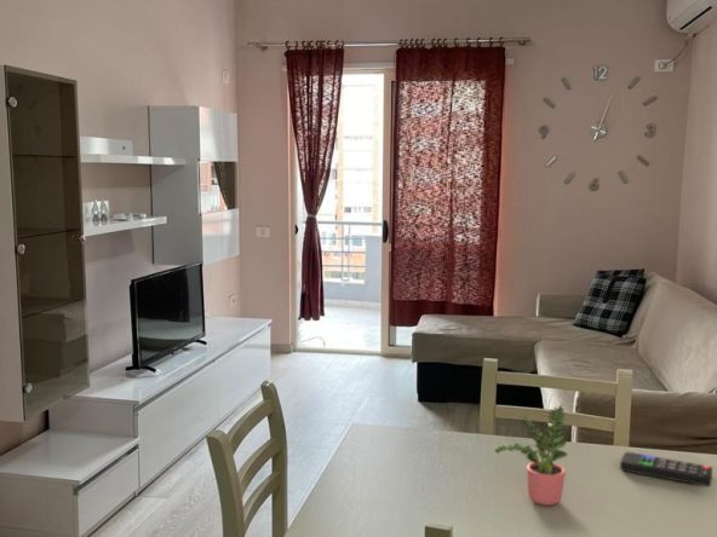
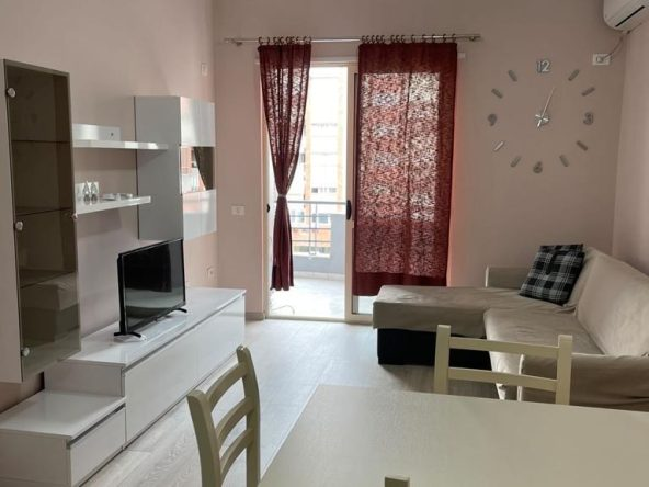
- remote control (665, 467)
- potted plant (529, 448)
